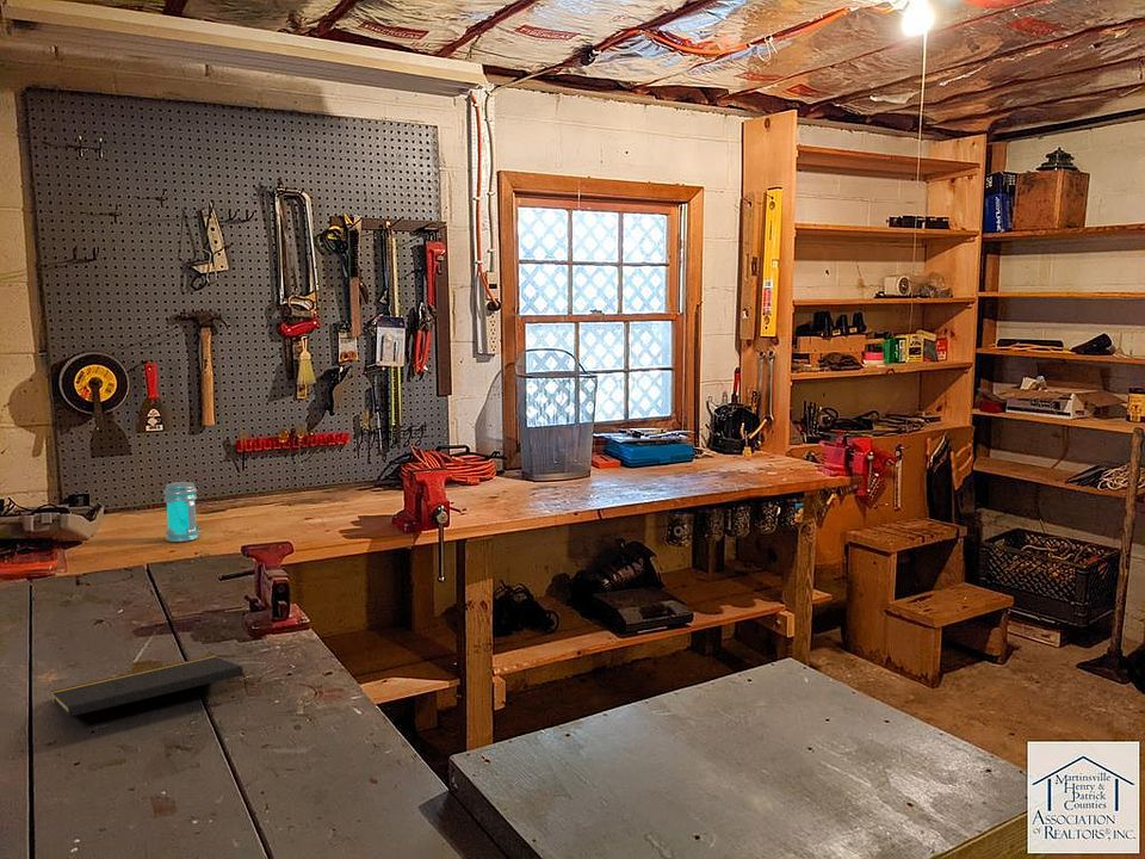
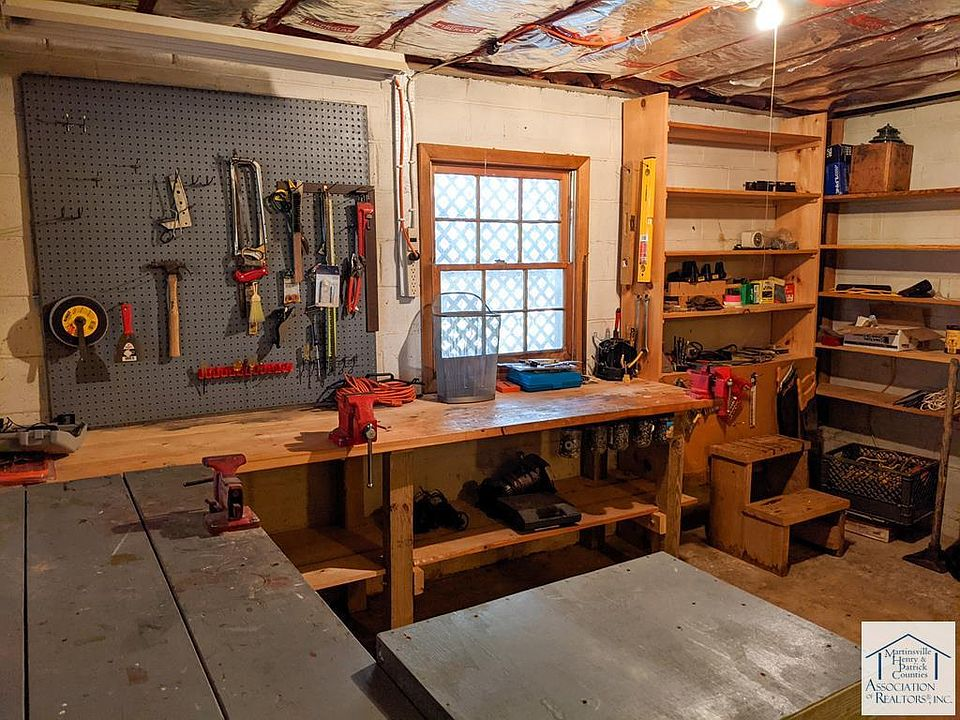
- jar (181, 511)
- notepad (147, 682)
